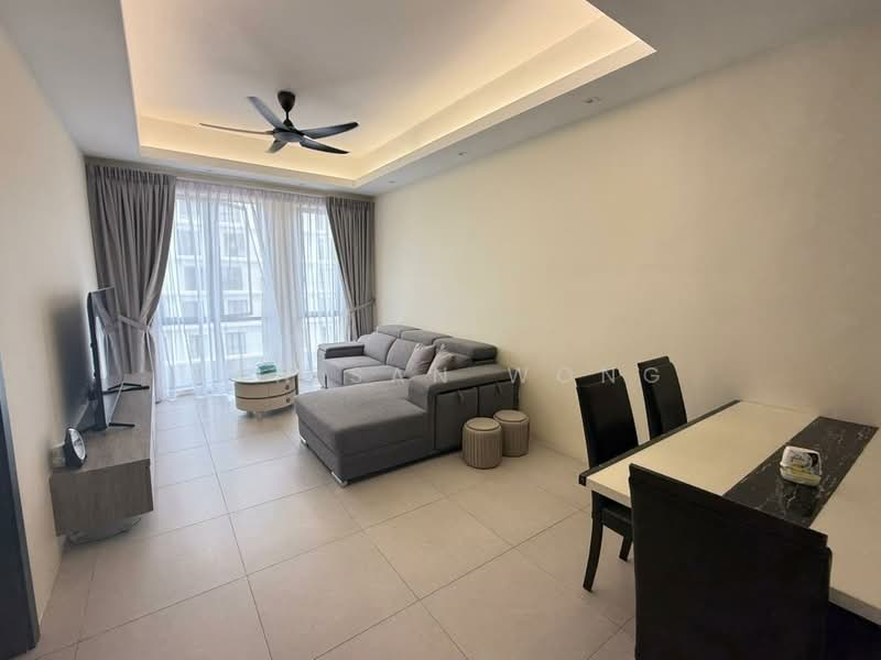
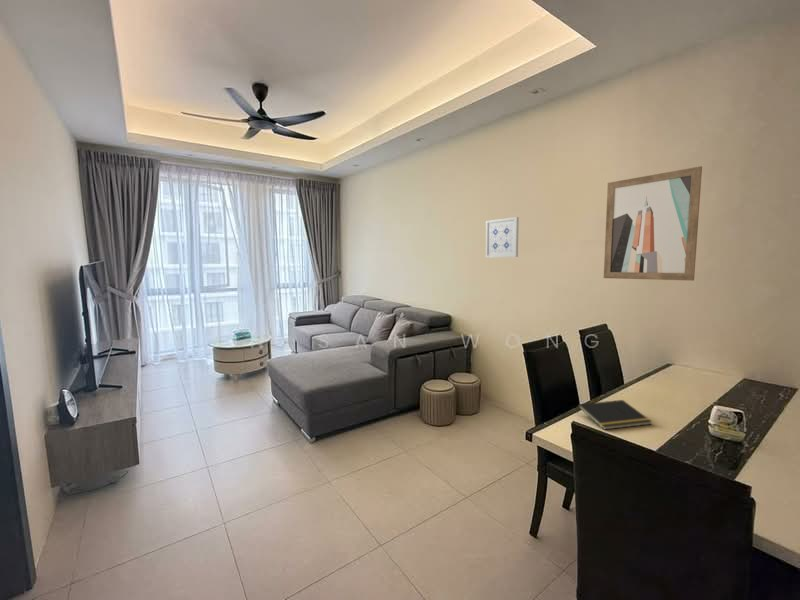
+ wall art (647, 228)
+ wall art (501, 238)
+ notepad (613, 413)
